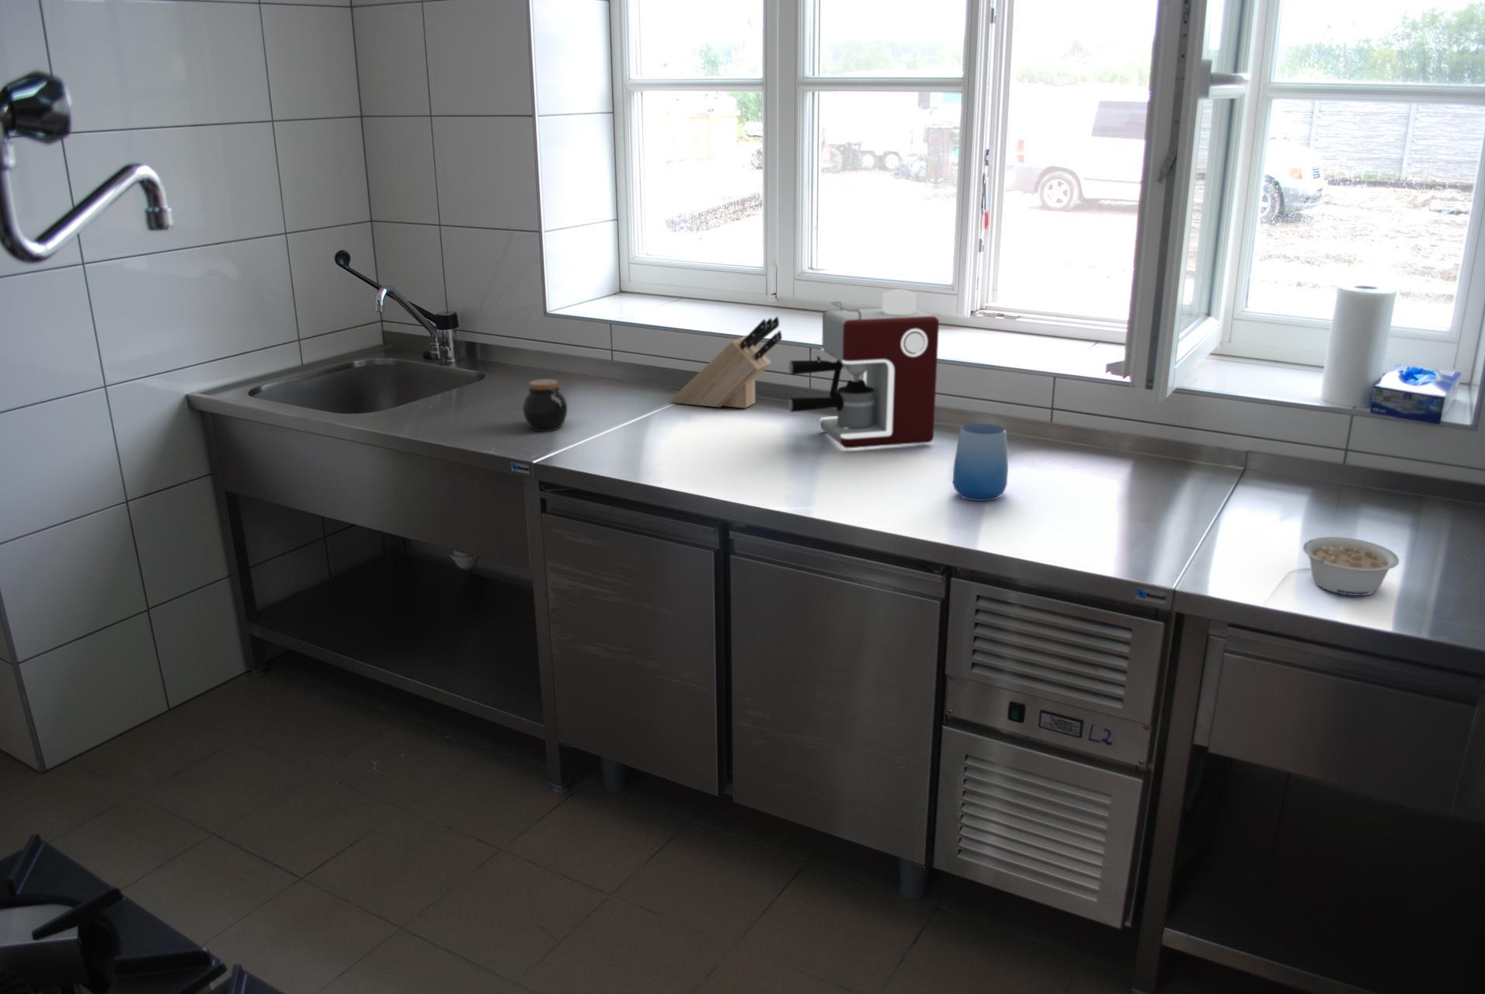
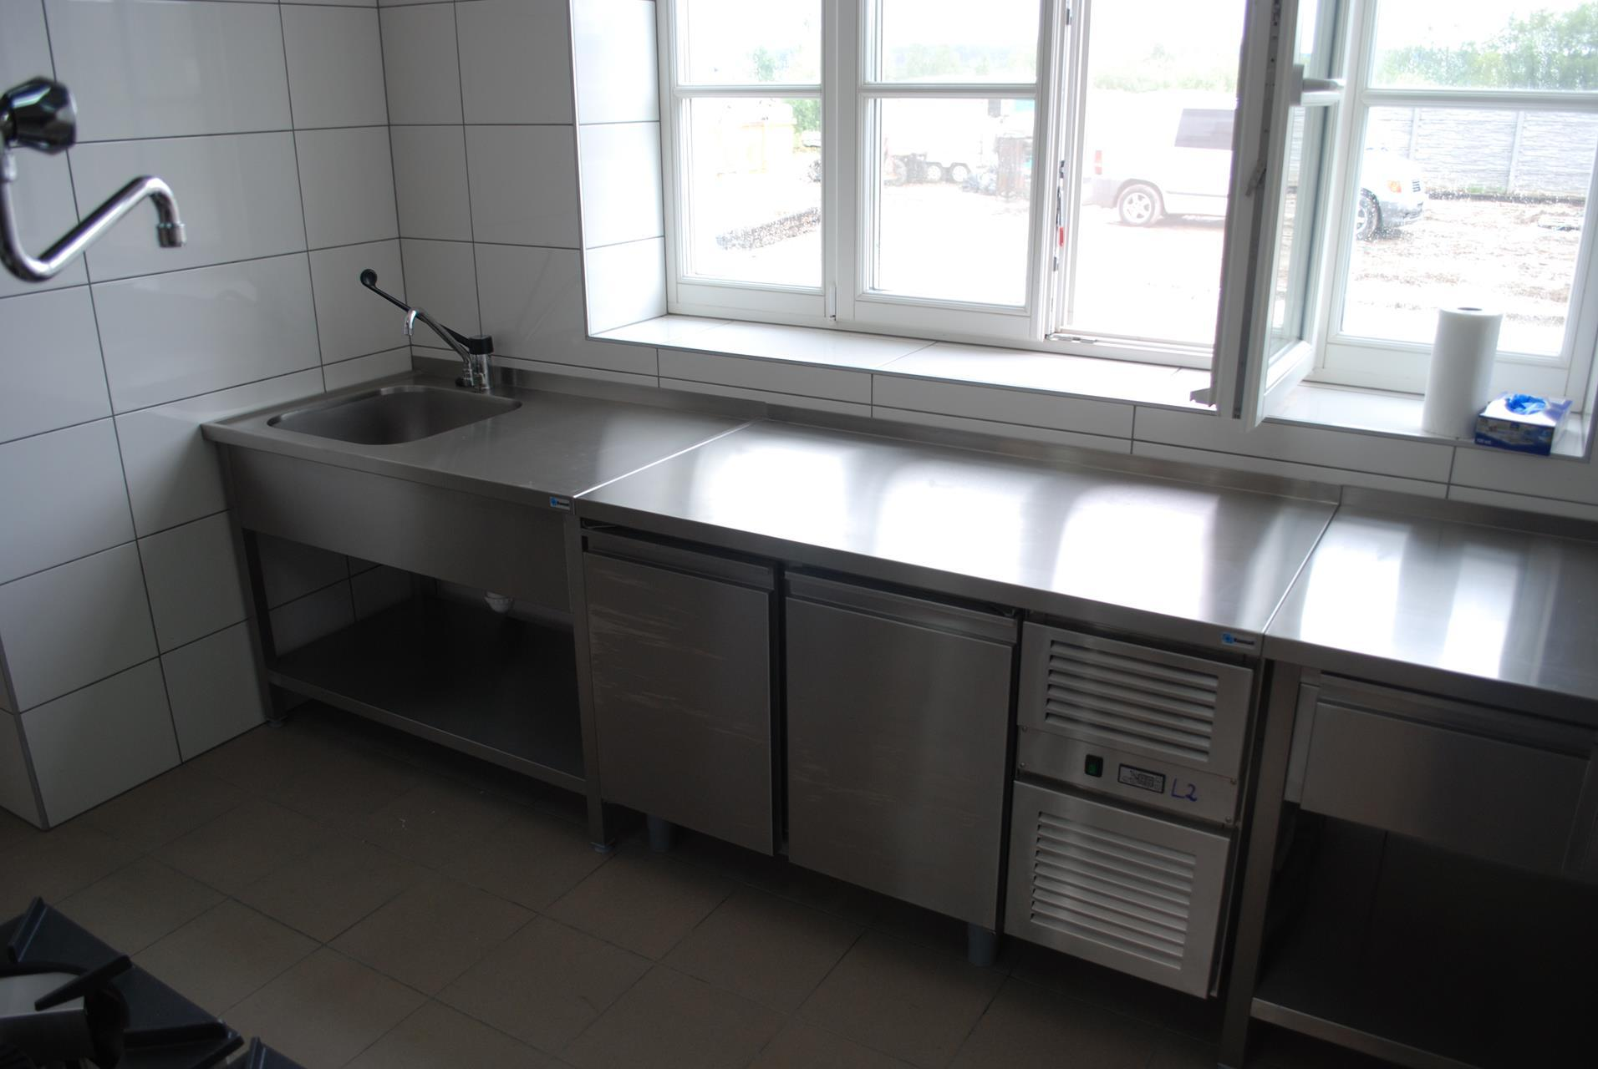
- legume (1347, 566)
- jar (545, 405)
- knife block (728, 359)
- cup (980, 462)
- coffee maker (856, 366)
